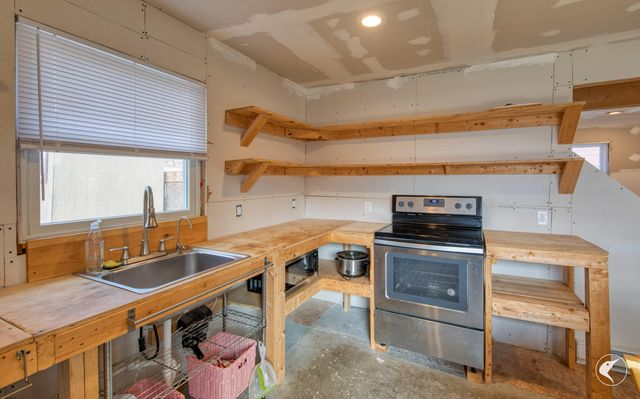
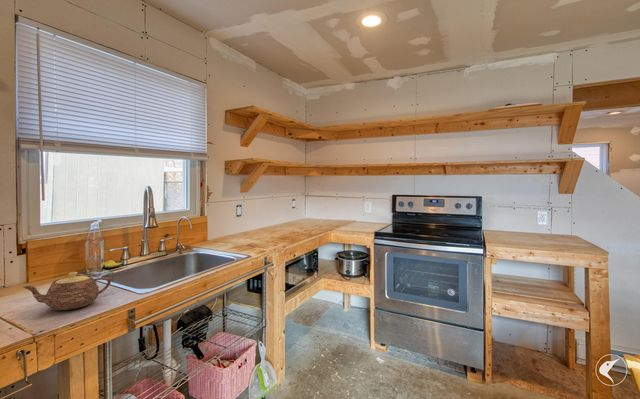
+ teapot (70, 289)
